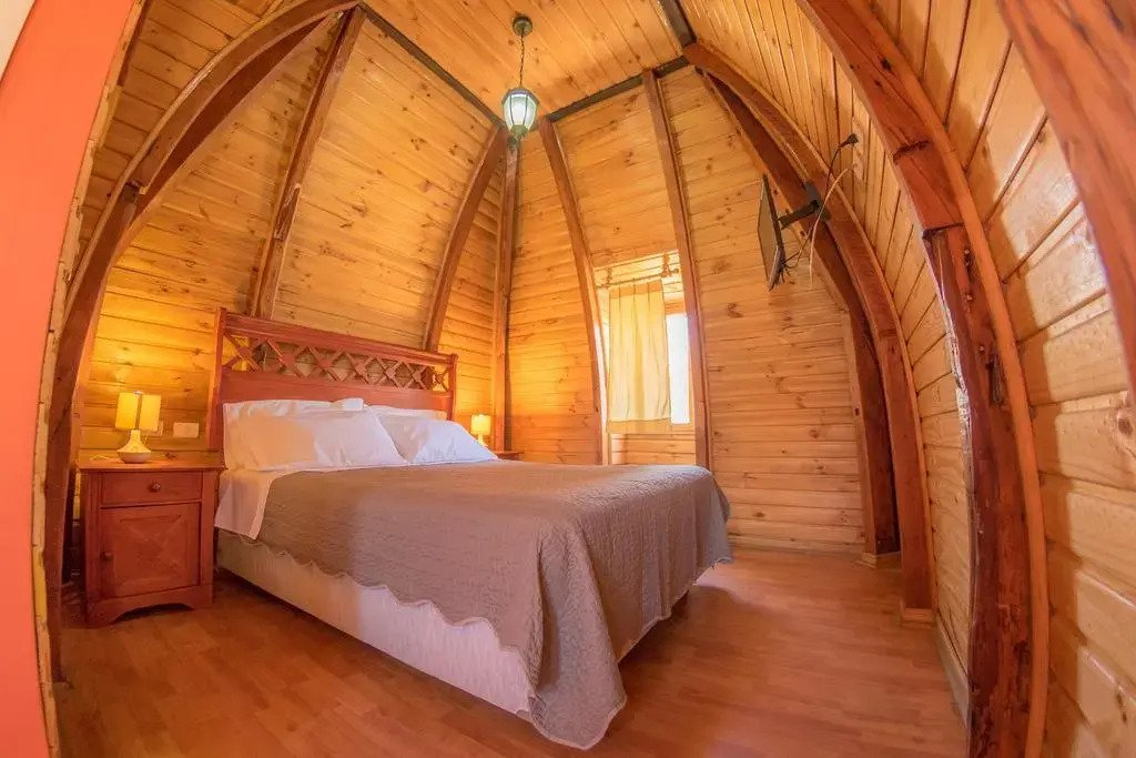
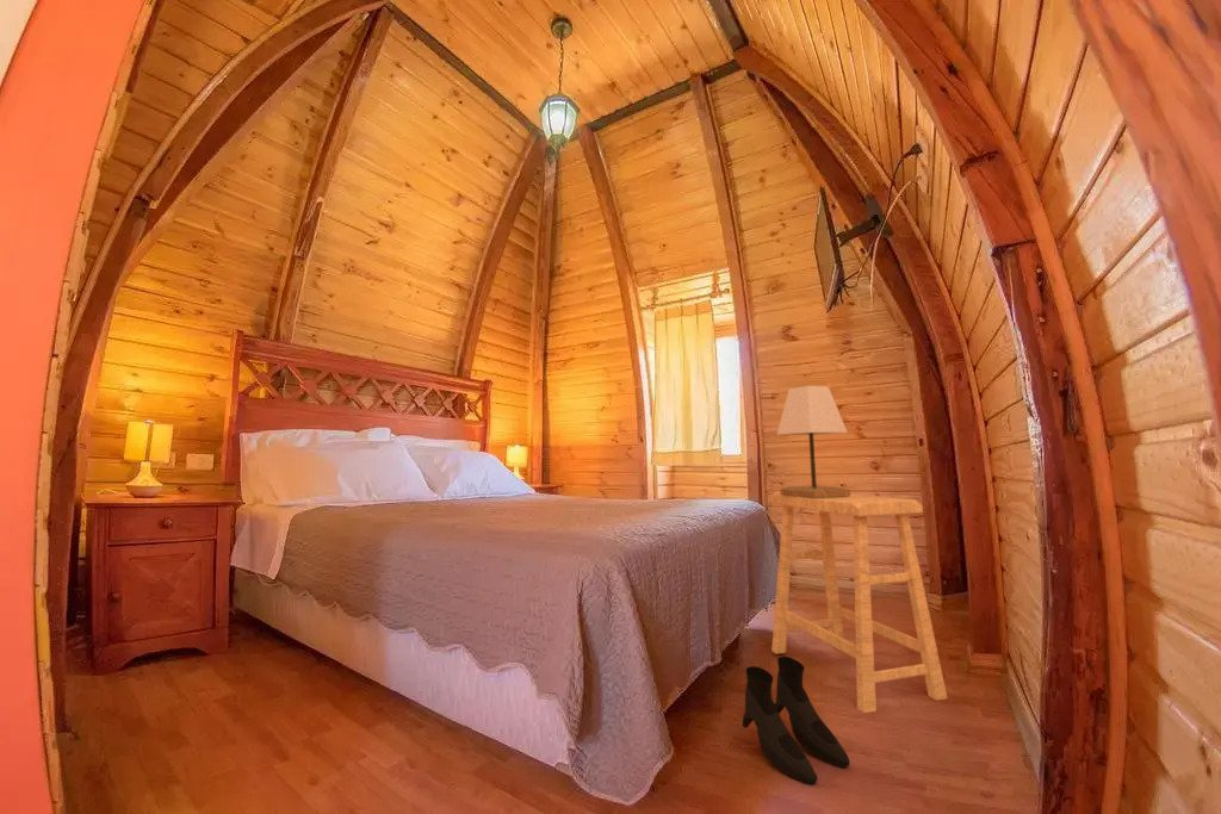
+ lamp (811, 440)
+ stool (837, 584)
+ boots (791, 709)
